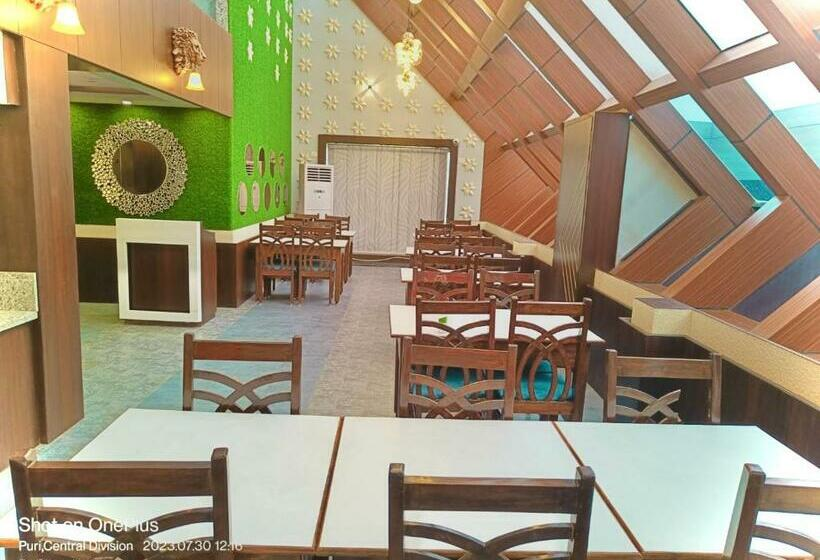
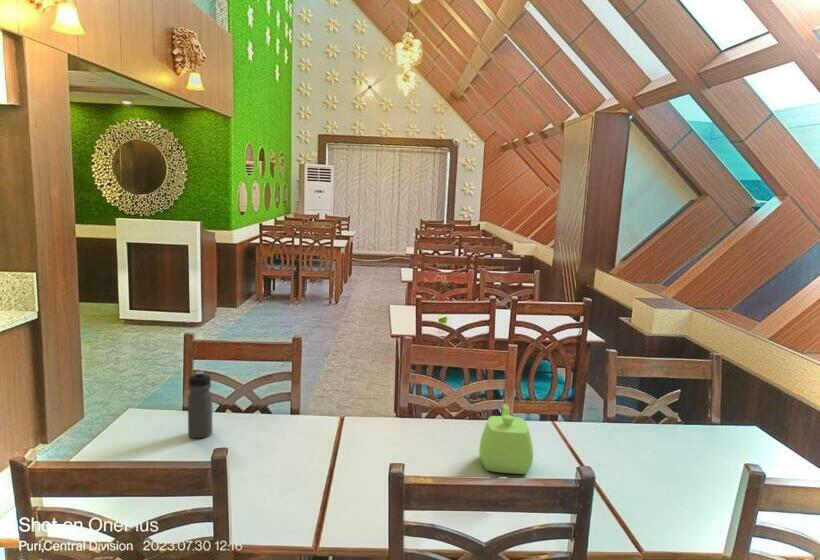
+ teapot (506, 436)
+ water bottle (200, 403)
